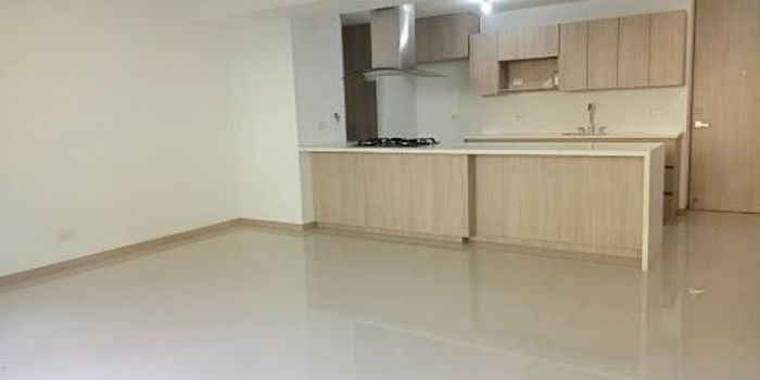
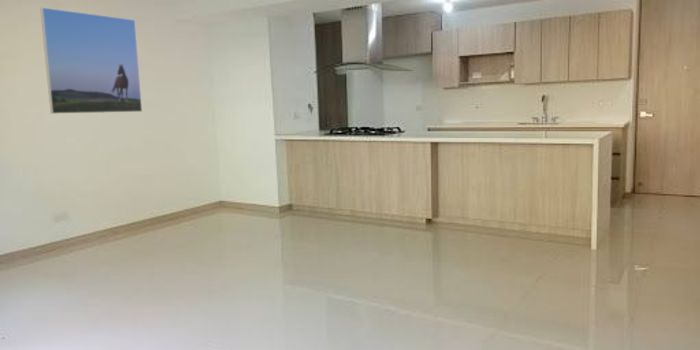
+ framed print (95, 63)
